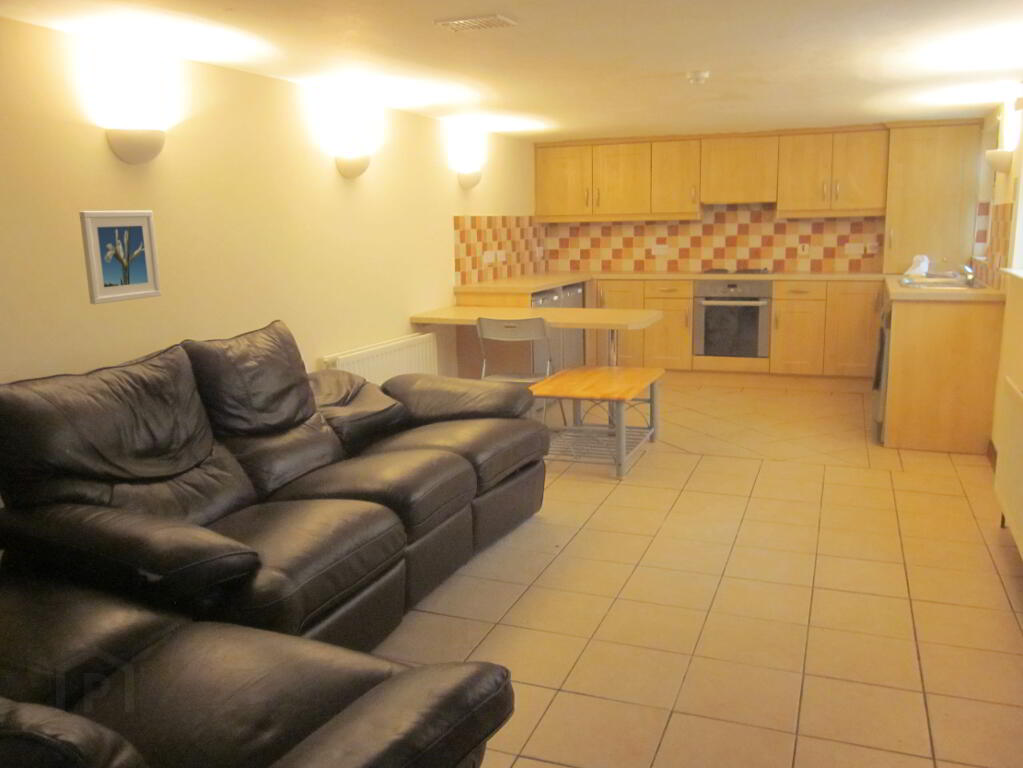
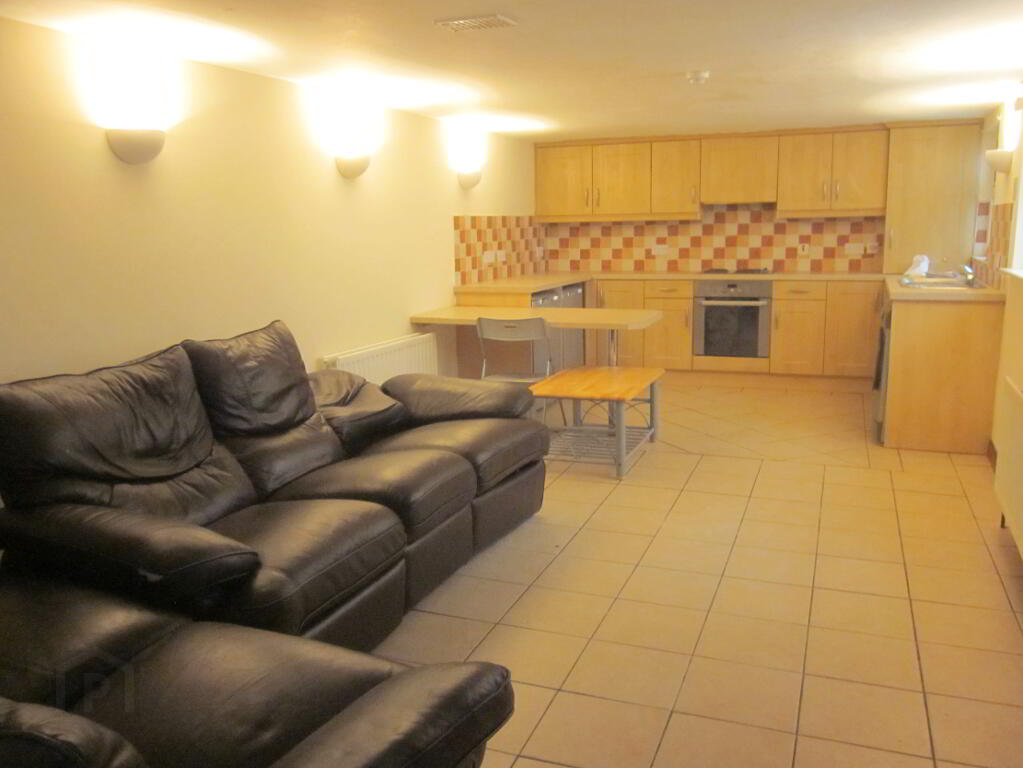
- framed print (122, 255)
